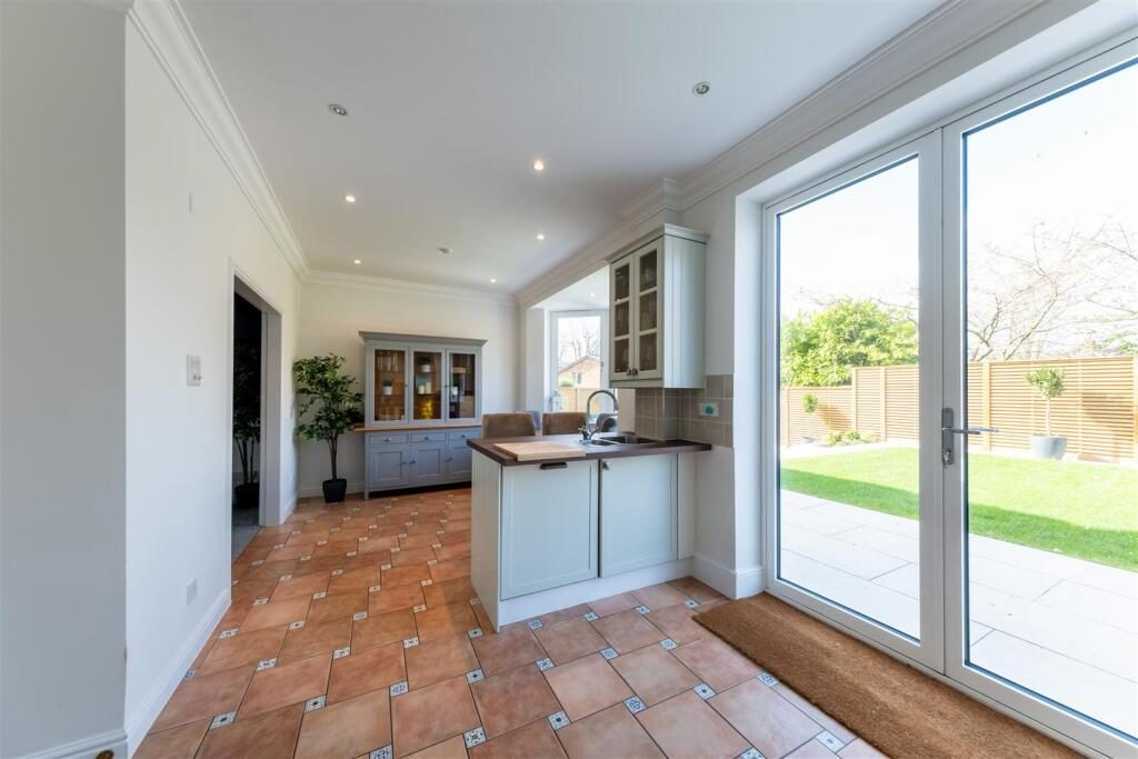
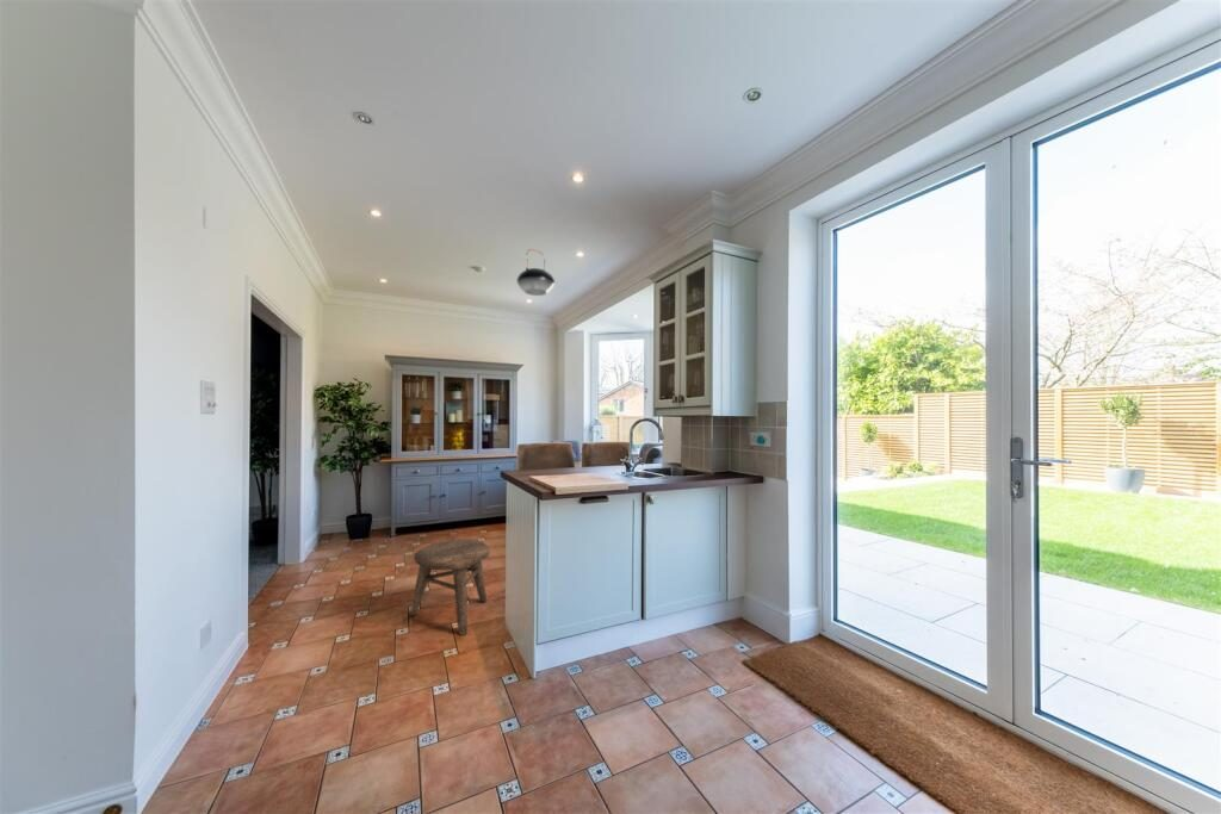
+ pendant light (535, 271)
+ stool (455, 580)
